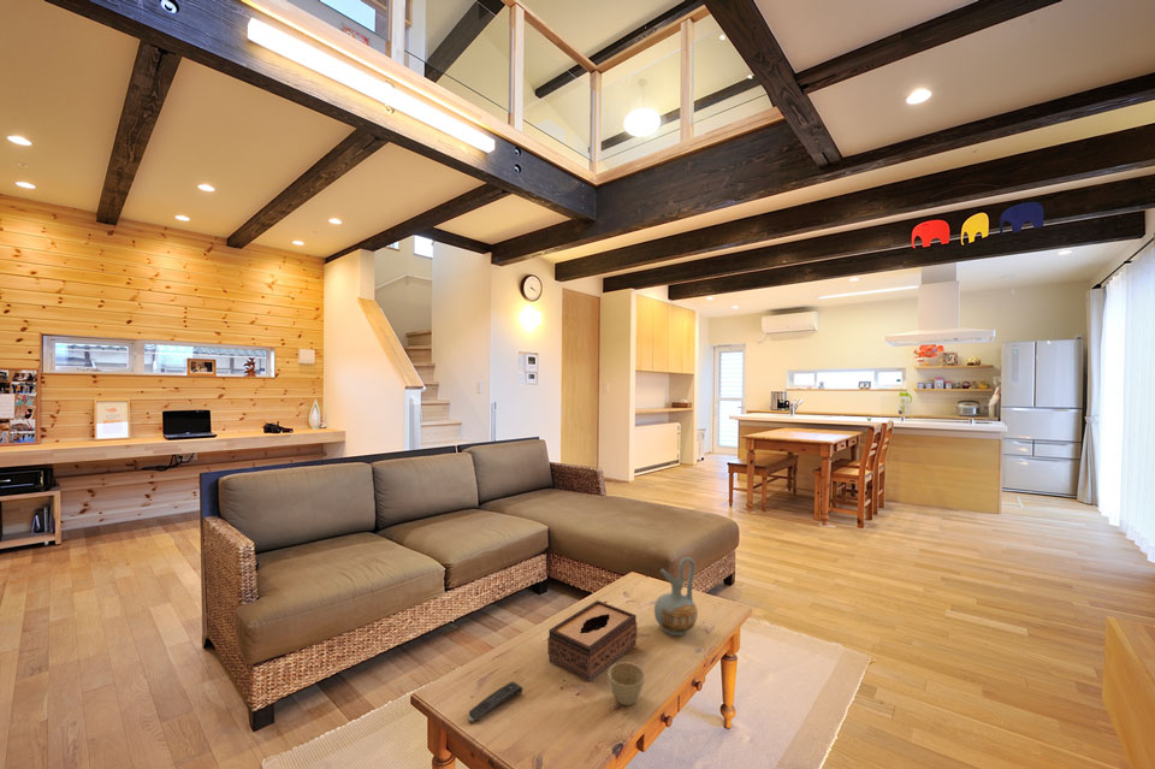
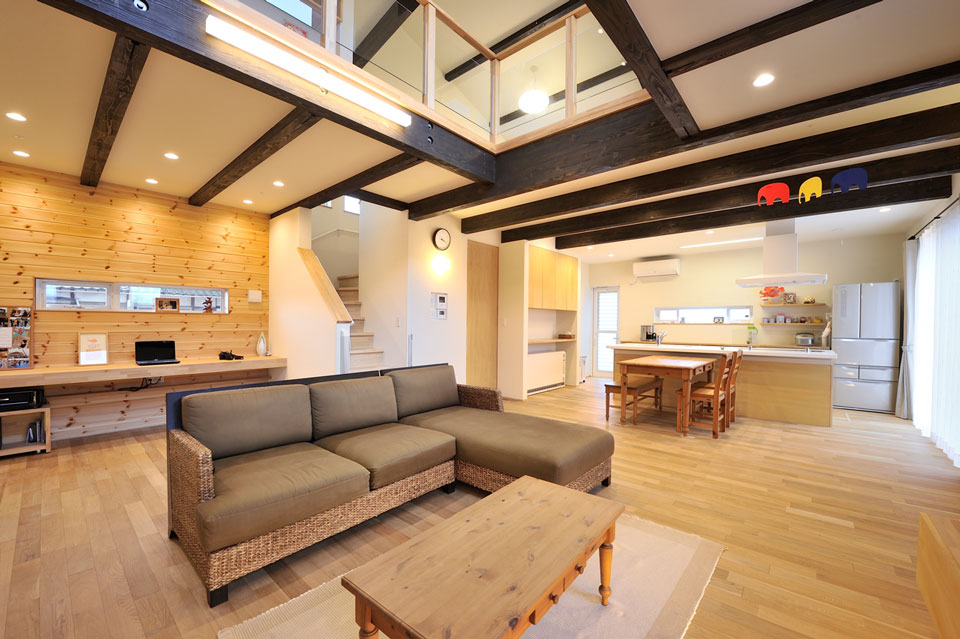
- flower pot (626, 686)
- remote control (494, 700)
- tissue box (593, 637)
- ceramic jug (675, 593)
